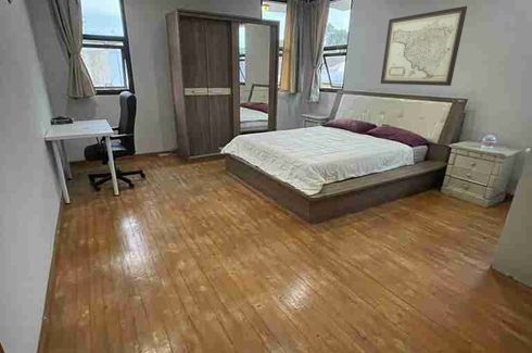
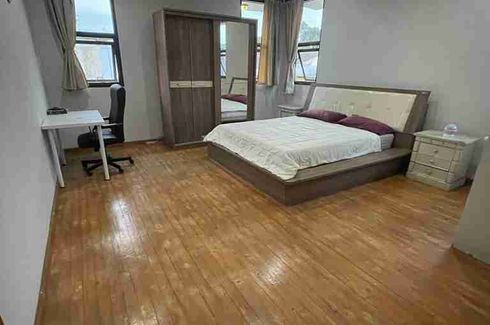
- wall art (417, 50)
